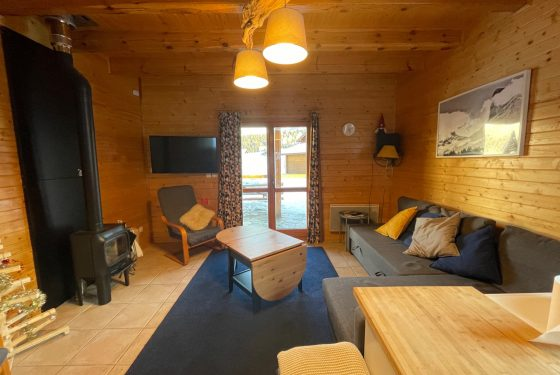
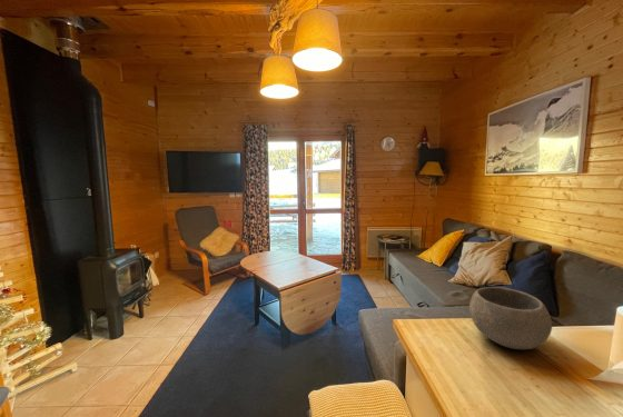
+ bowl (506, 318)
